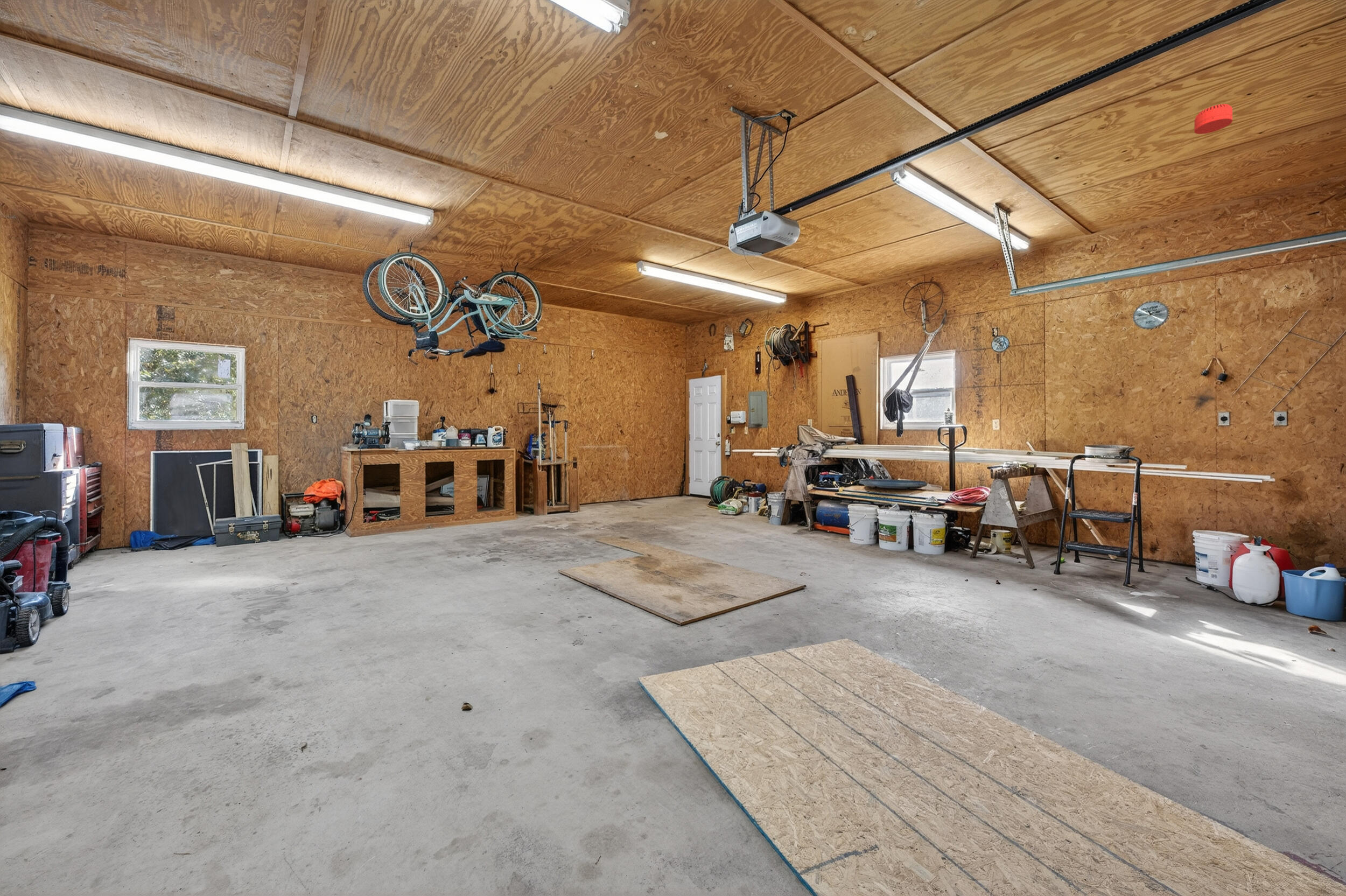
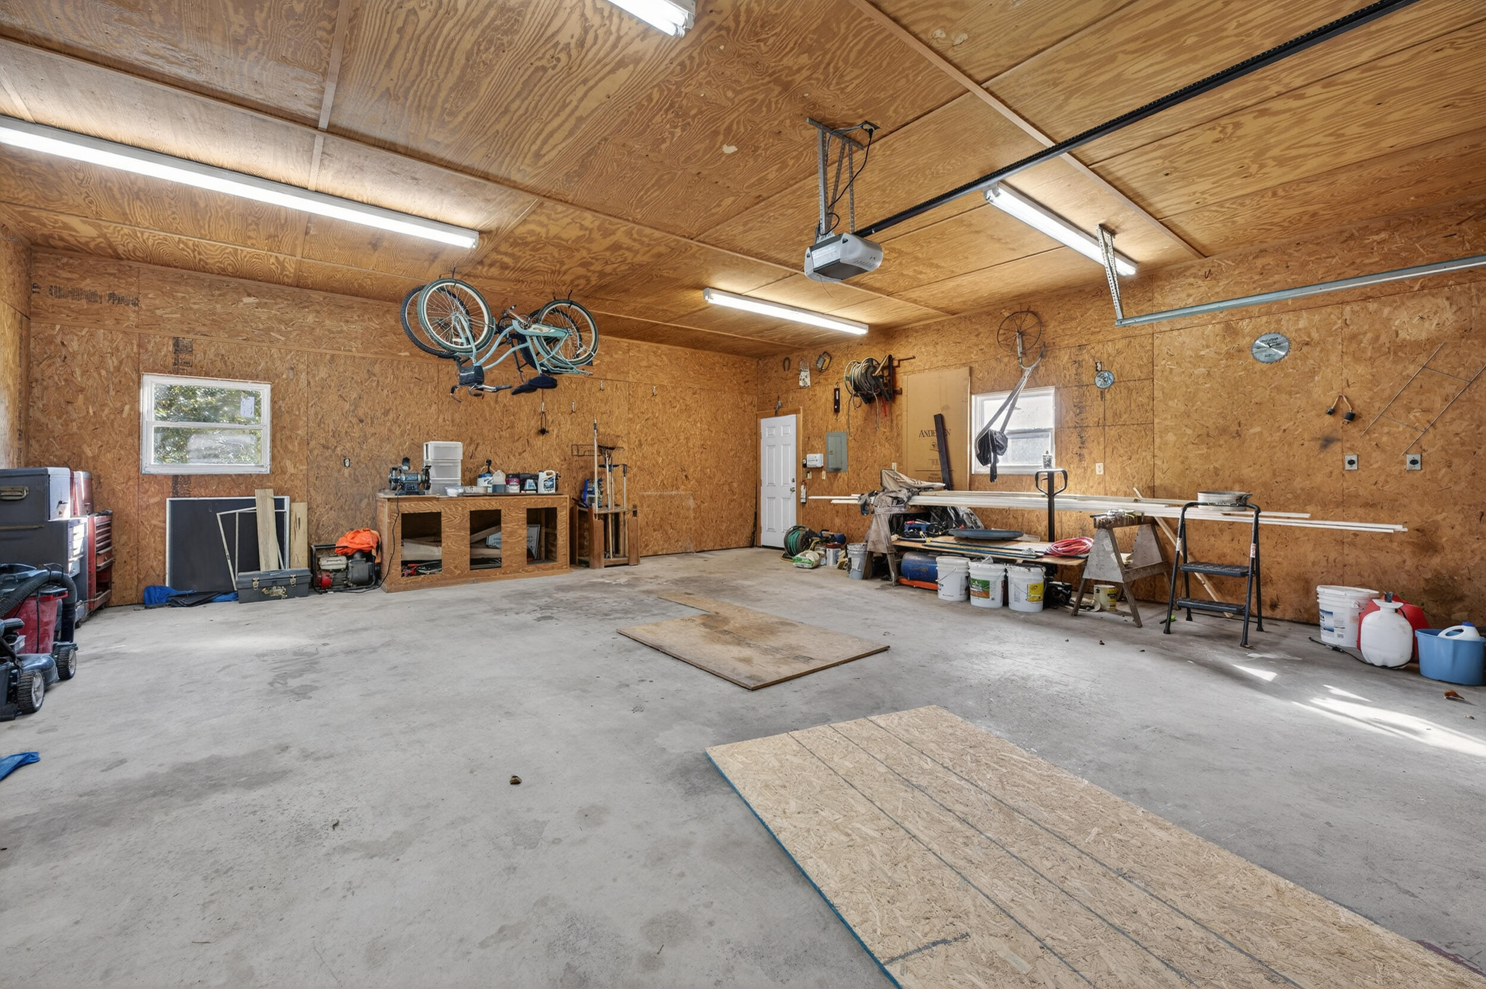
- smoke detector (1213, 118)
